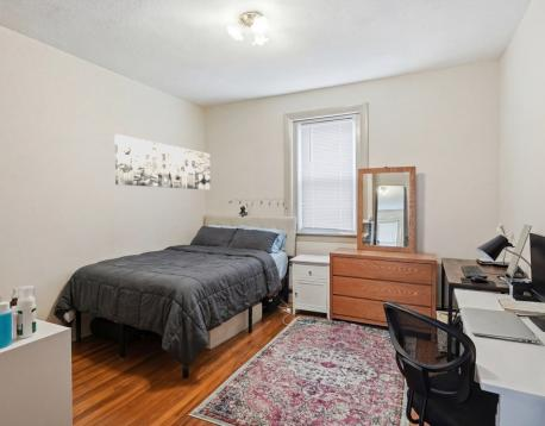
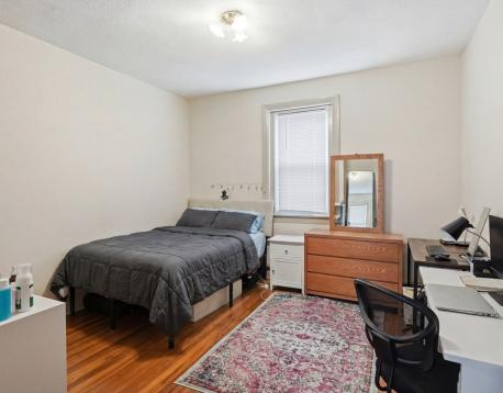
- wall art (170, 167)
